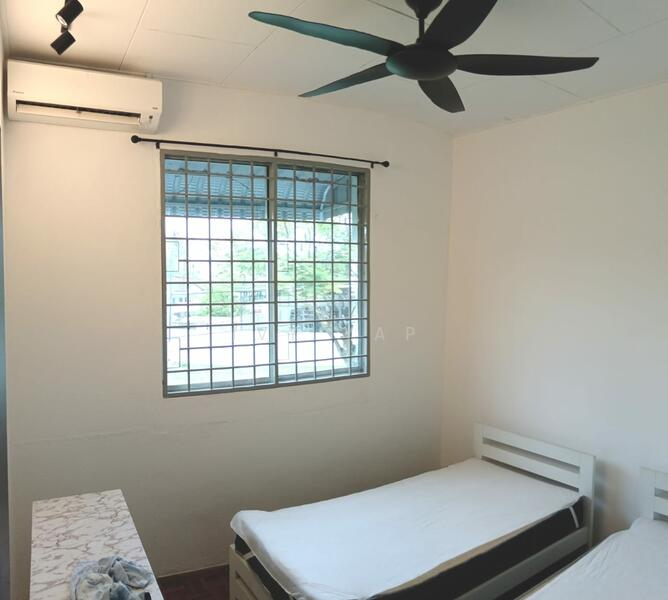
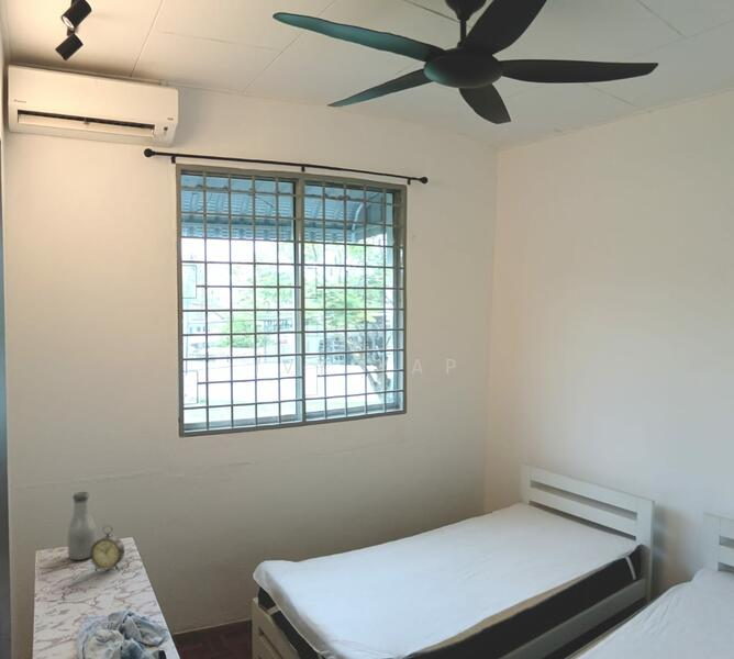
+ alarm clock (108, 547)
+ bottle (81, 524)
